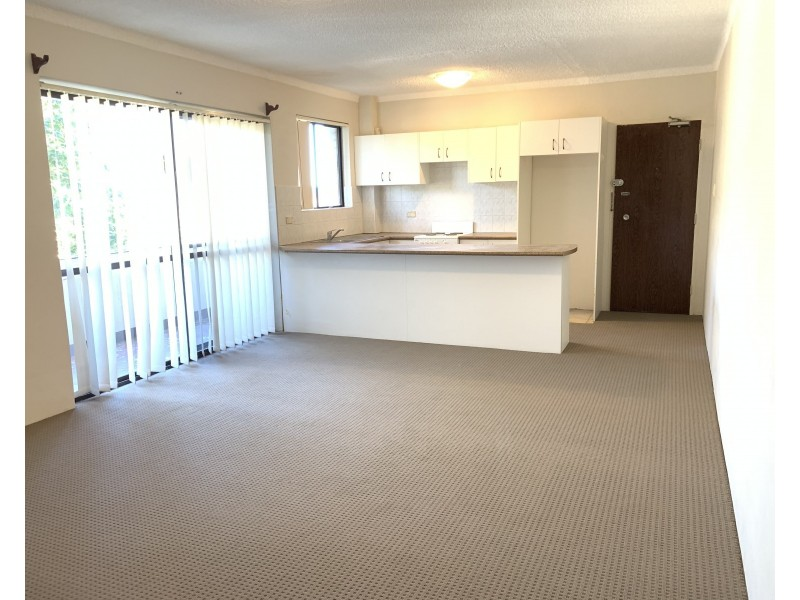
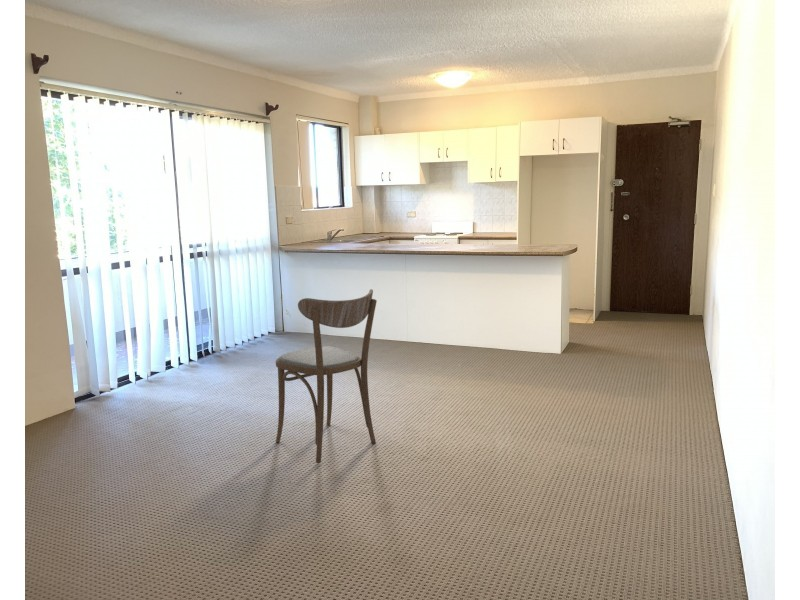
+ dining chair (325, 369)
